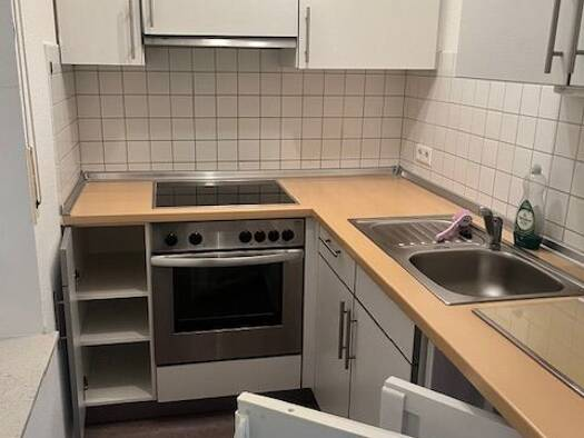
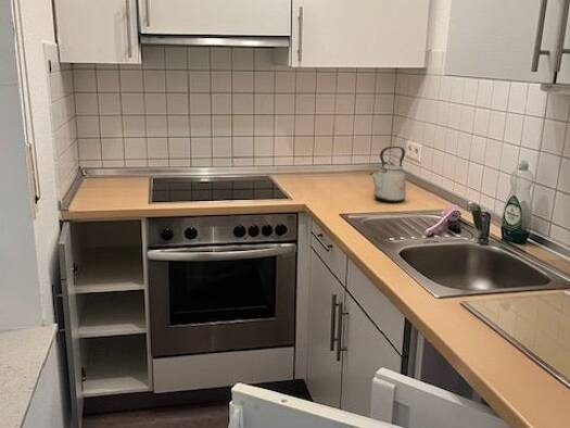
+ kettle (387, 174)
